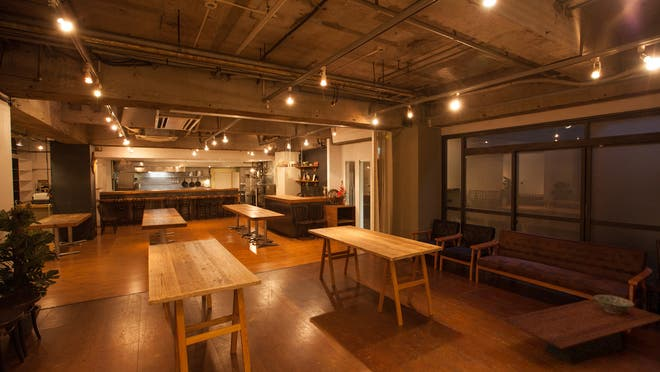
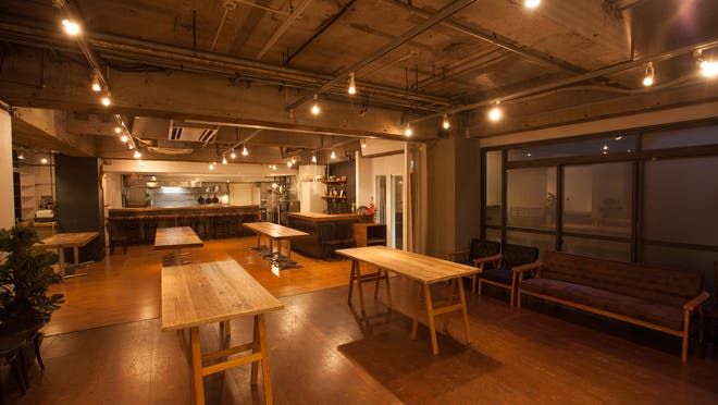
- decorative bowl (613, 305)
- coffee table (584, 333)
